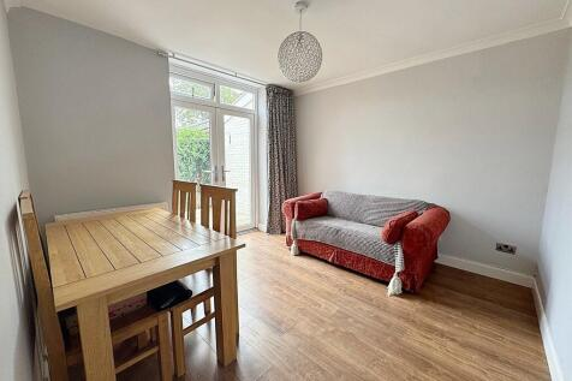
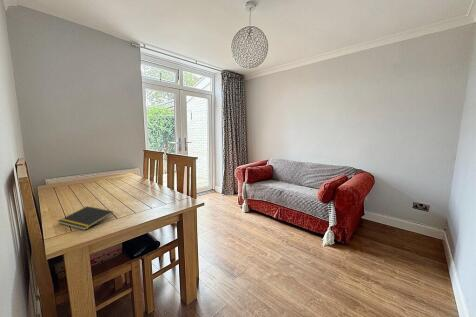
+ notepad (86, 217)
